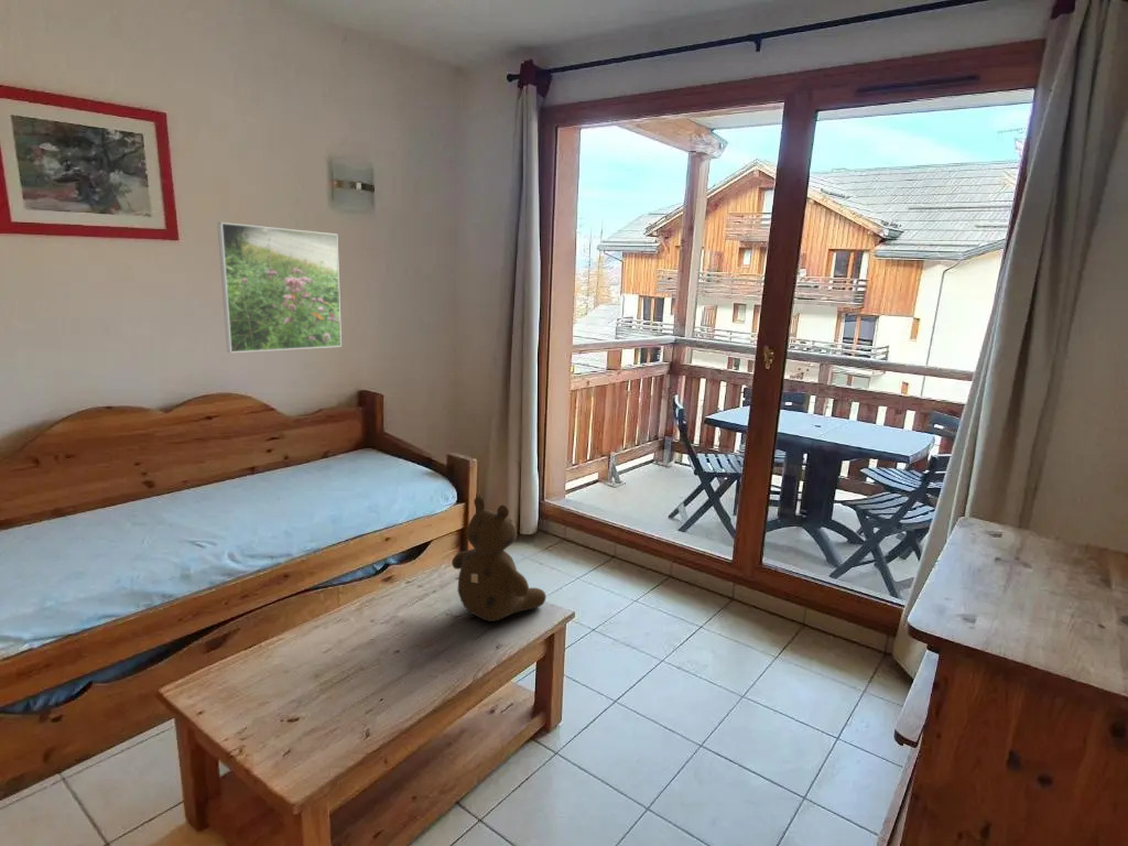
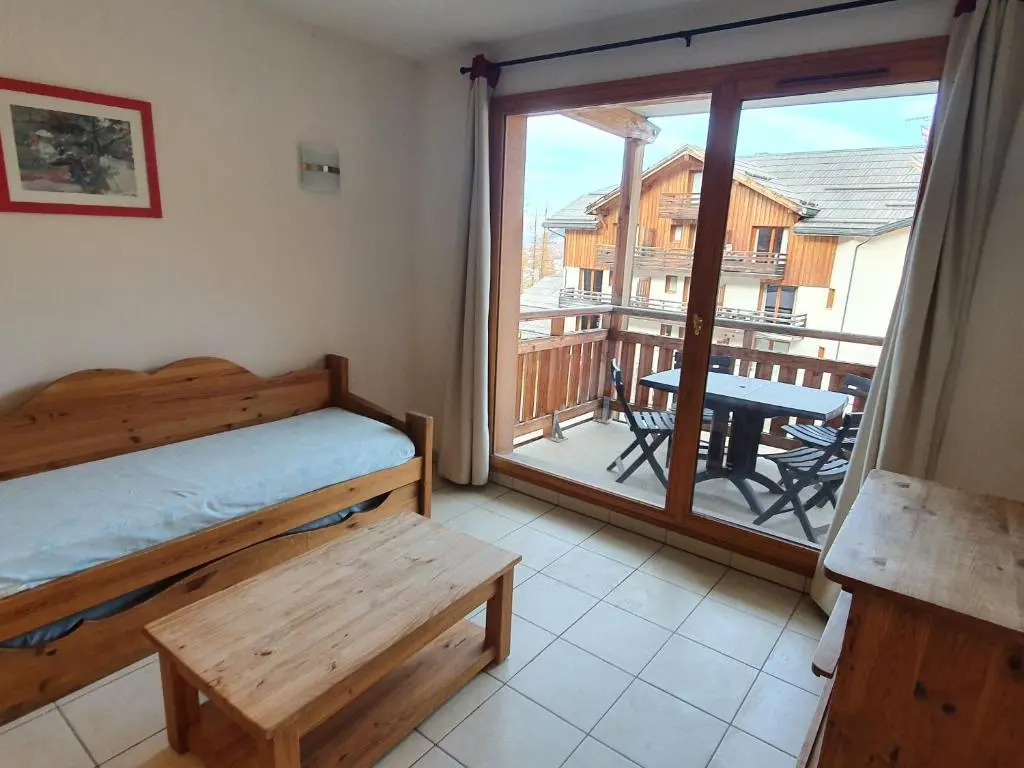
- teddy bear (501, 554)
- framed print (284, 290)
